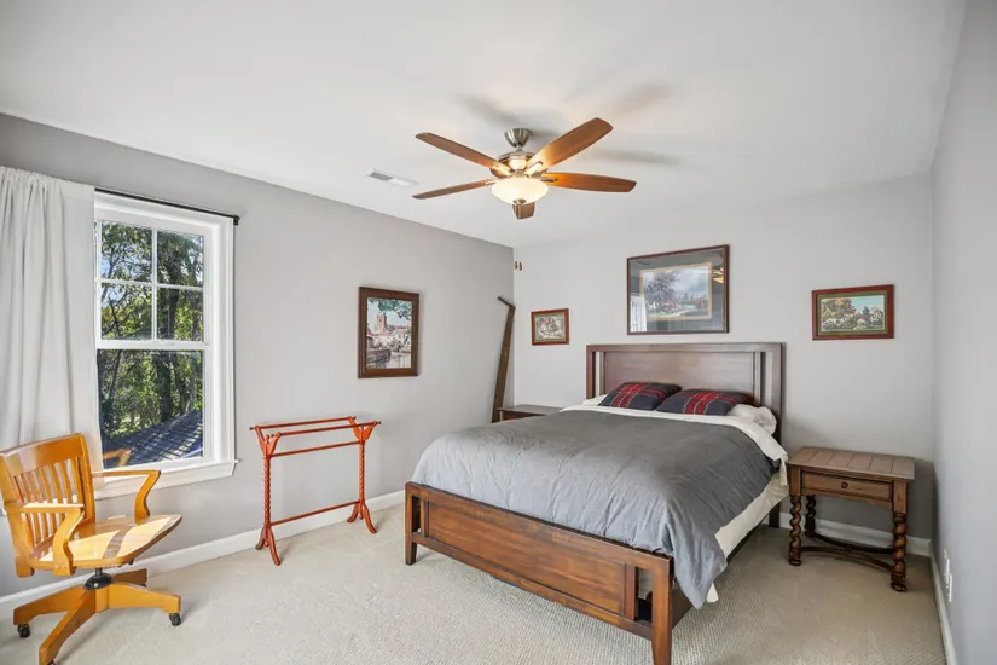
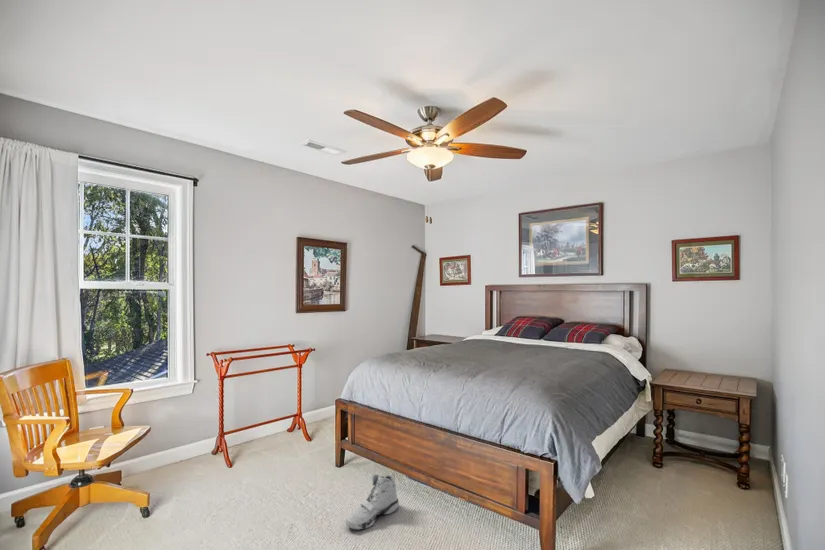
+ sneaker (373, 499)
